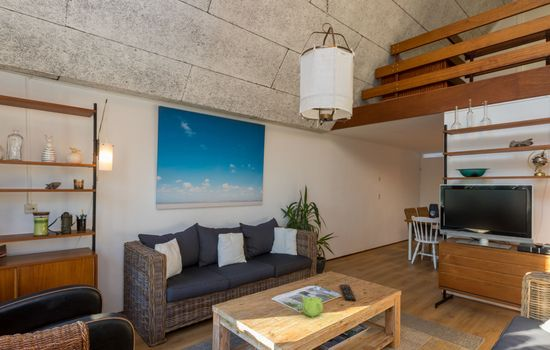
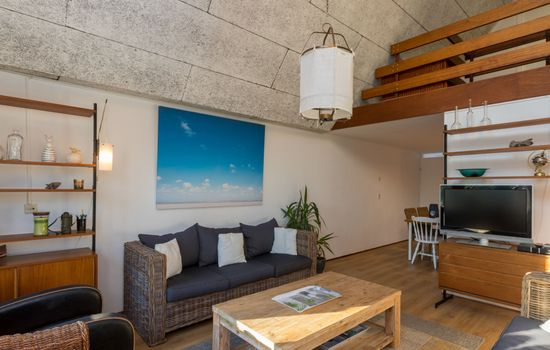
- remote control (347, 292)
- teapot (311, 305)
